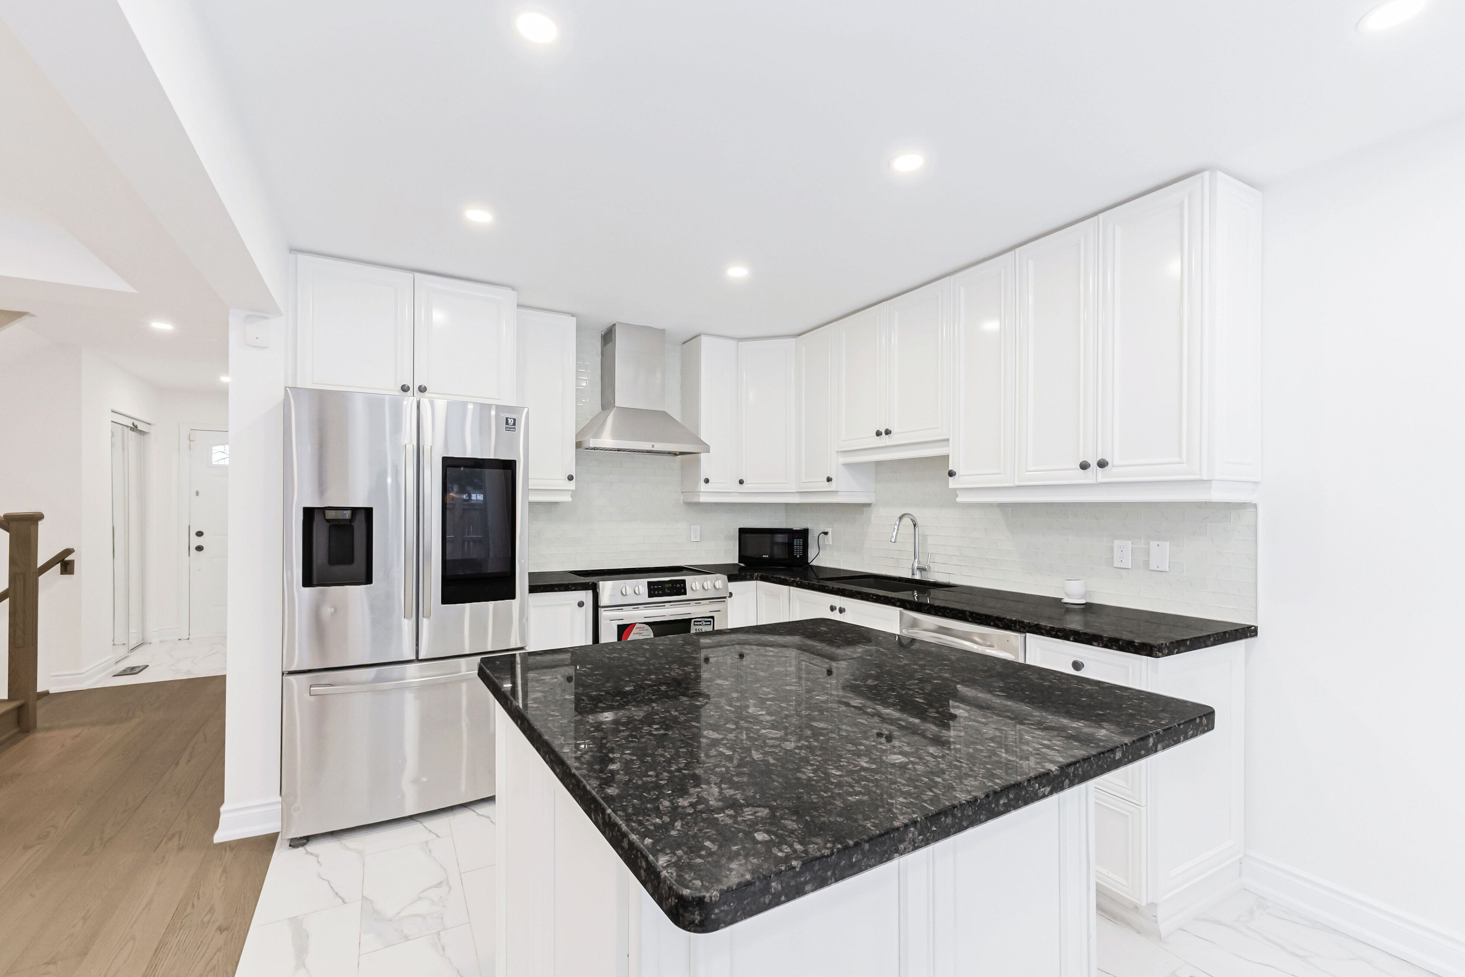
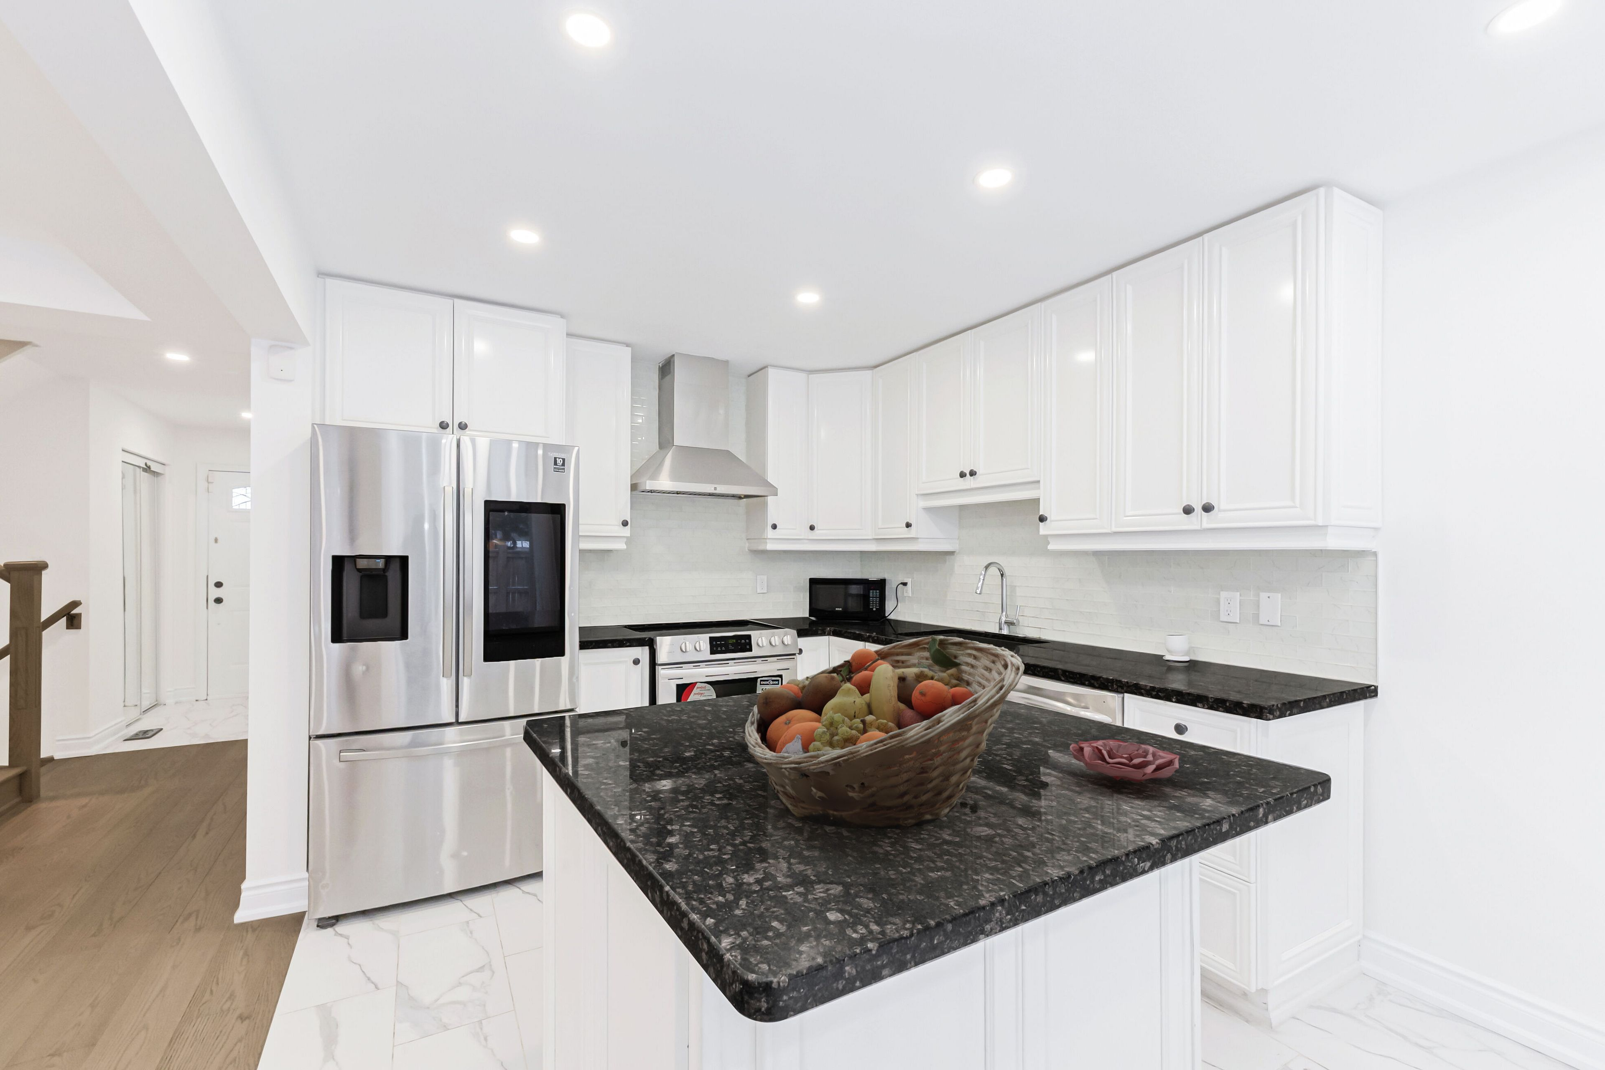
+ flower (1124, 763)
+ fruit basket (877, 717)
